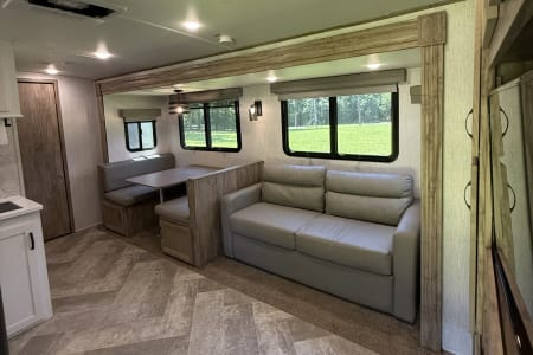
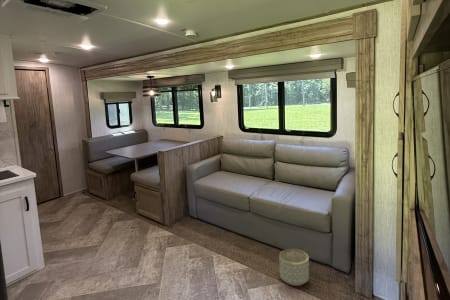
+ planter (294, 267)
